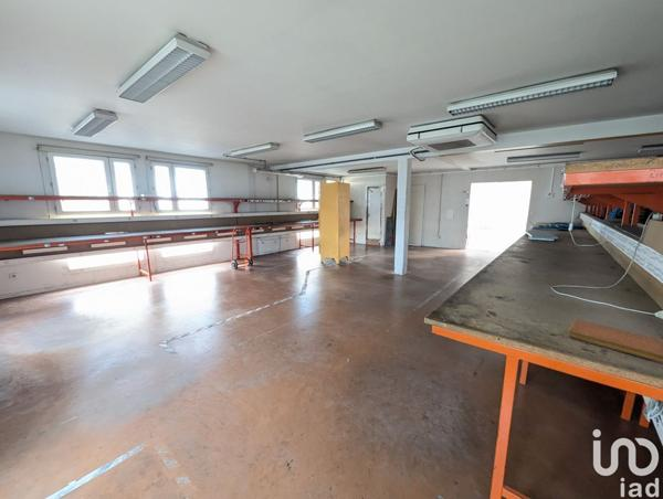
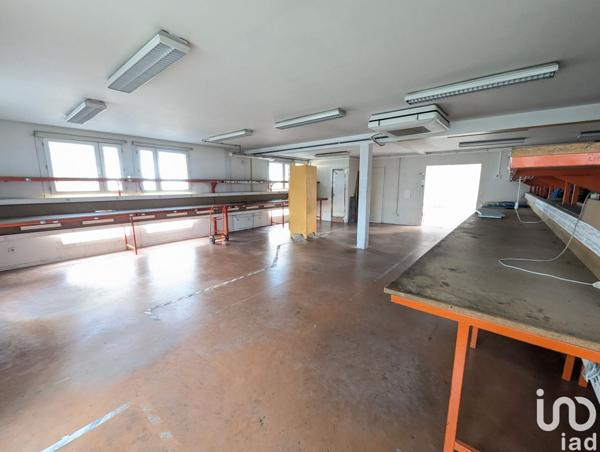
- notebook (617, 338)
